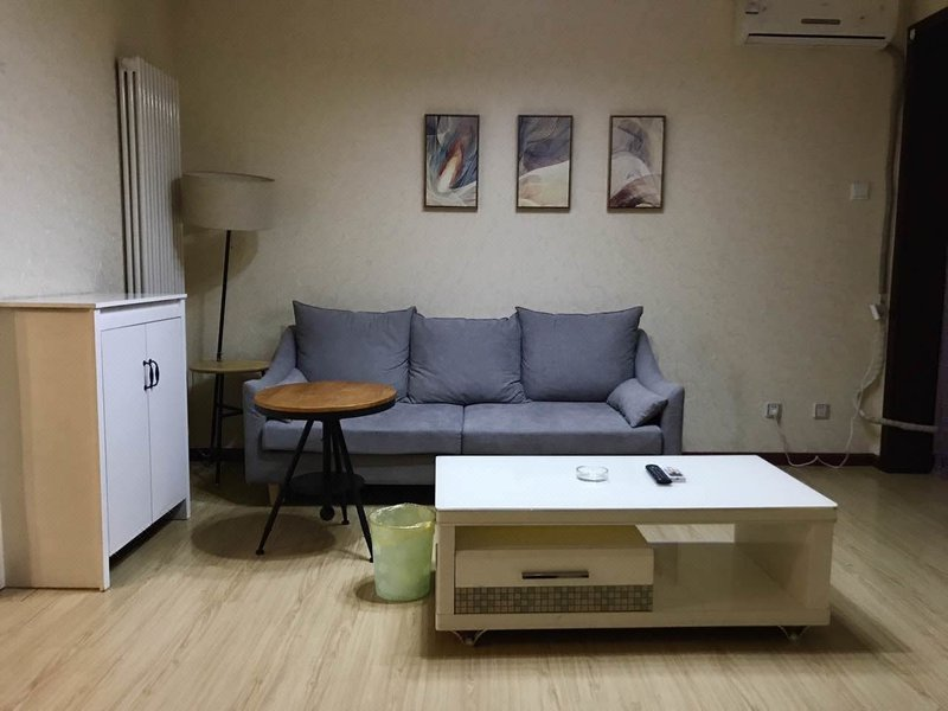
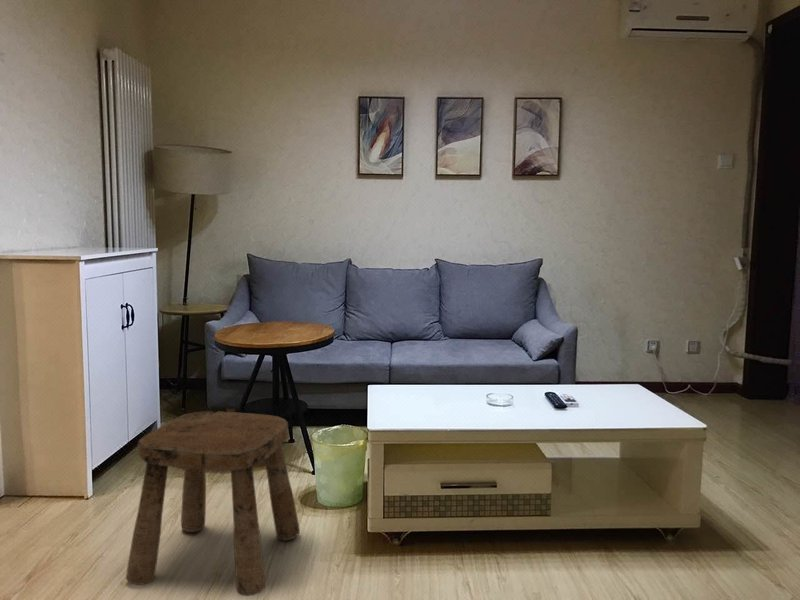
+ stool (205, 494)
